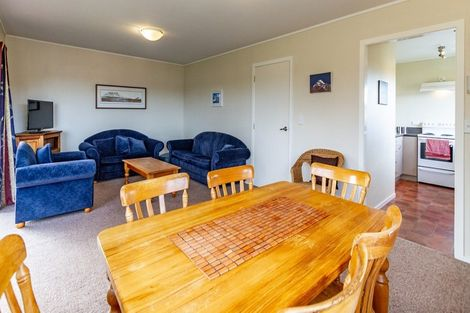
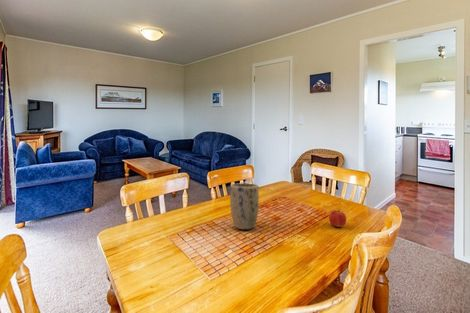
+ plant pot (244, 205)
+ fruit (337, 217)
